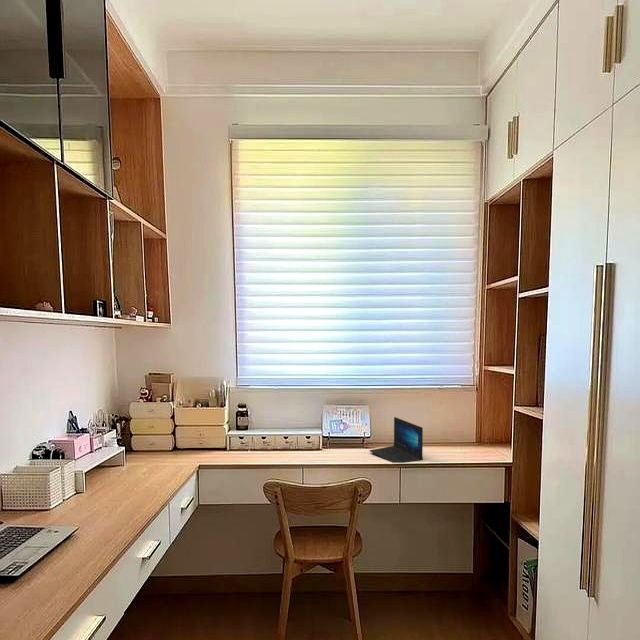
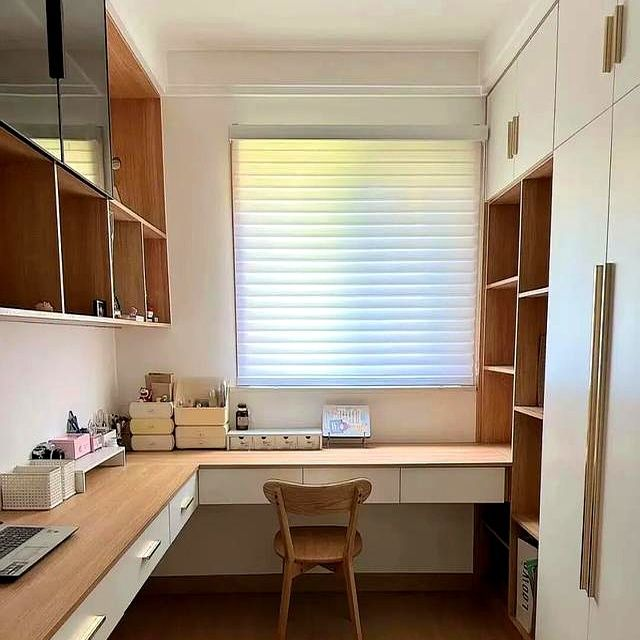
- laptop (395, 439)
